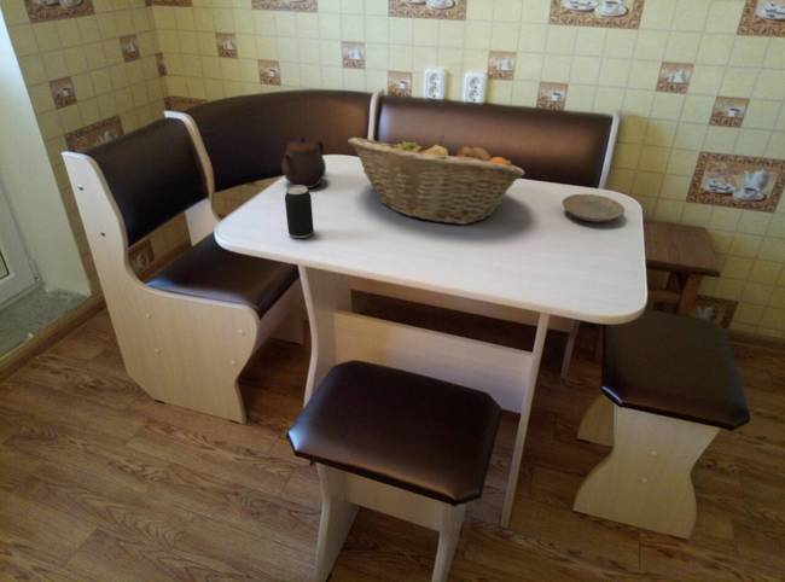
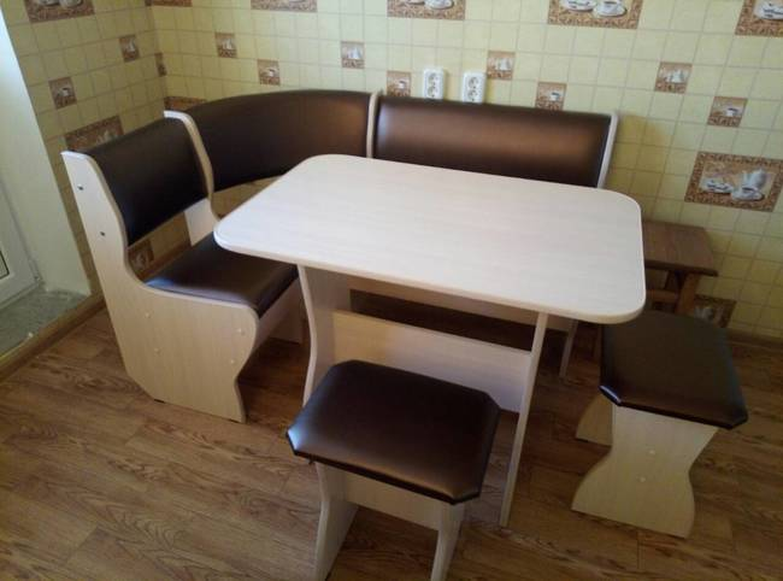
- beverage can (298, 211)
- fruit basket (432, 169)
- teapot (304, 158)
- plate (592, 210)
